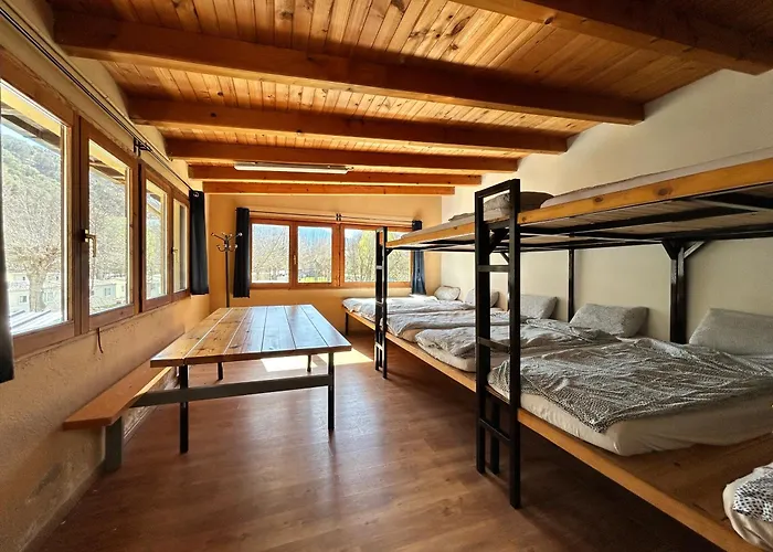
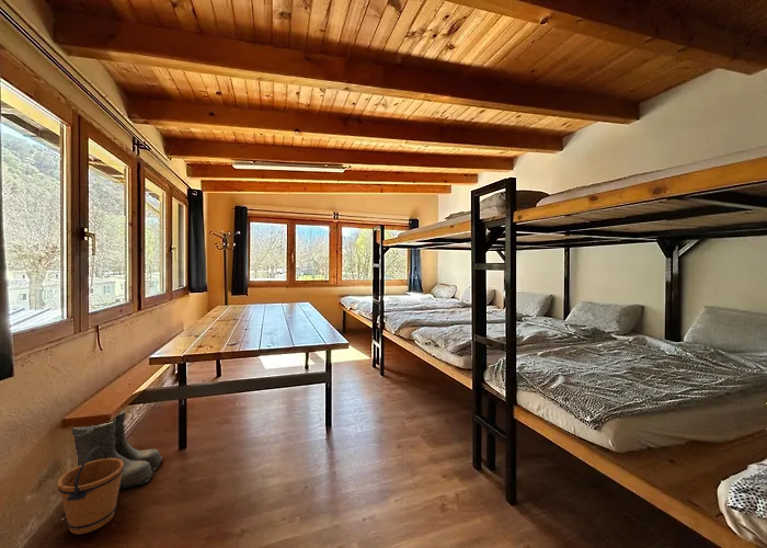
+ boots (118, 445)
+ bucket (92, 486)
